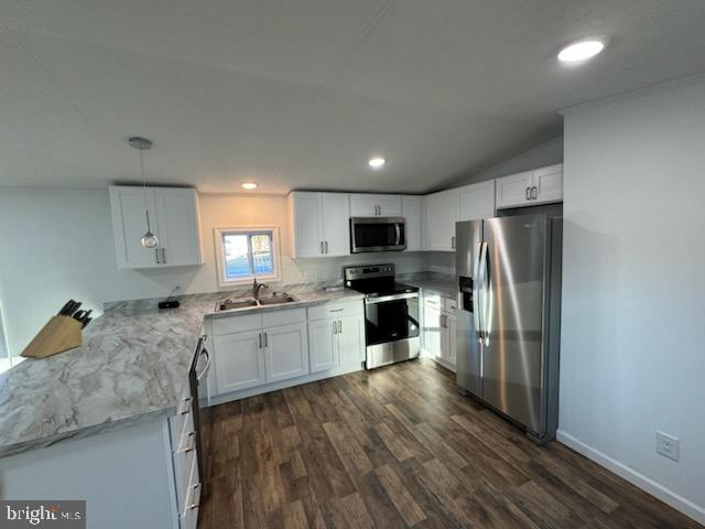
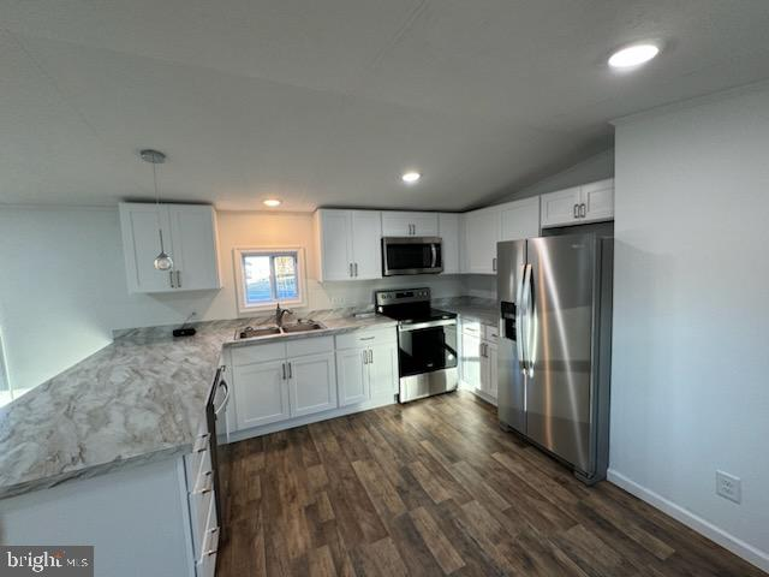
- knife block (59, 325)
